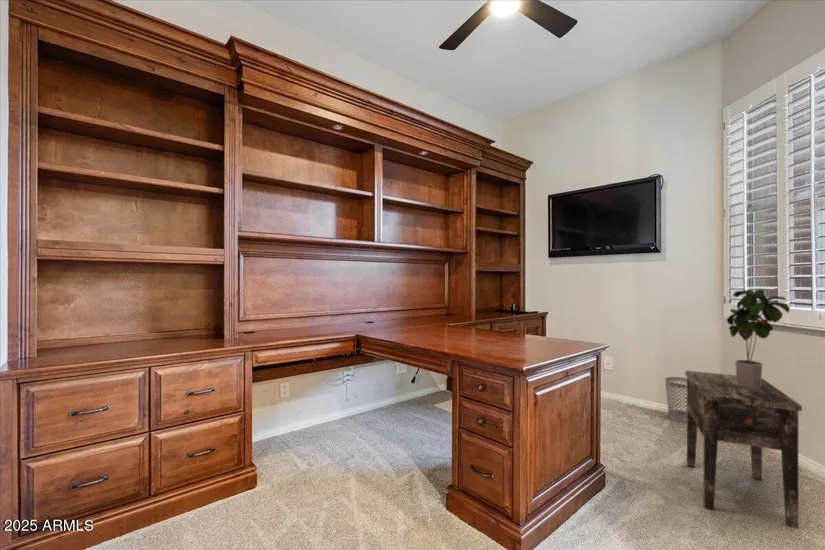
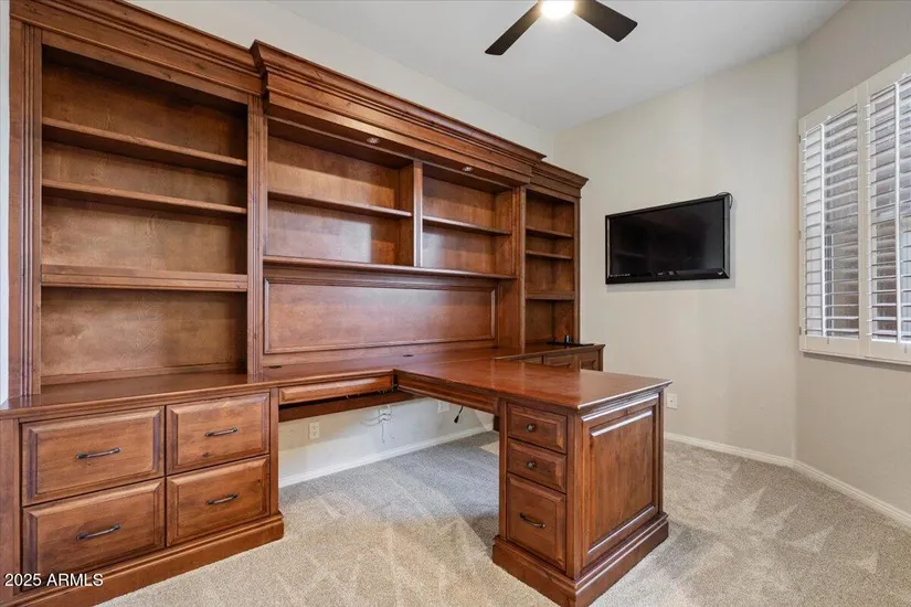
- potted plant (751, 336)
- wastebasket (683, 399)
- side table (734, 438)
